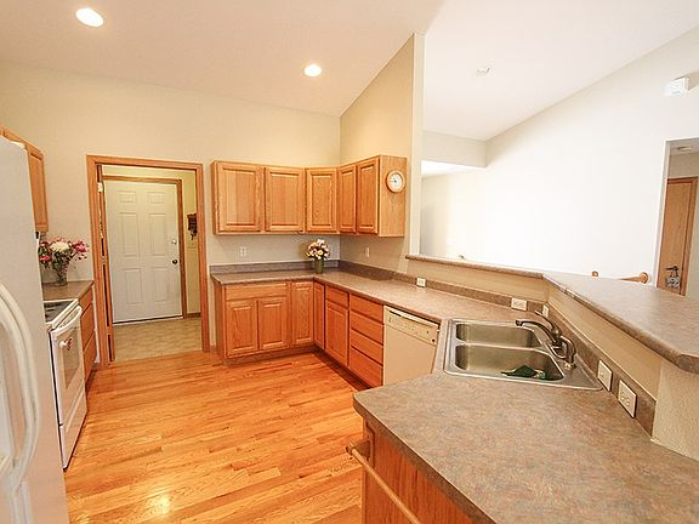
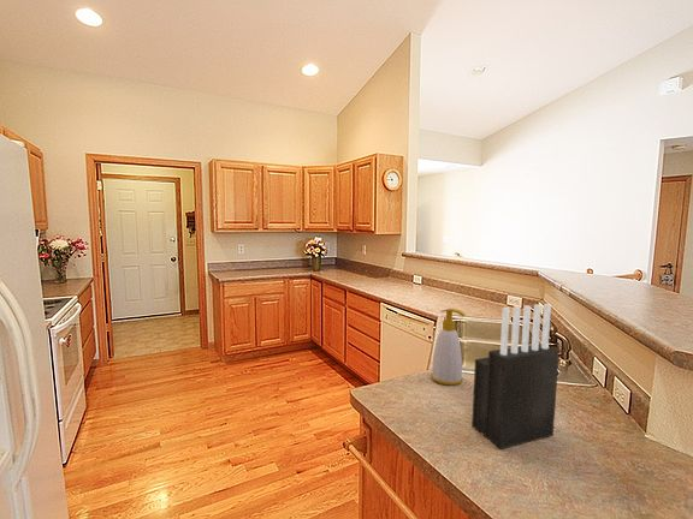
+ soap bottle (448, 344)
+ knife block (511, 366)
